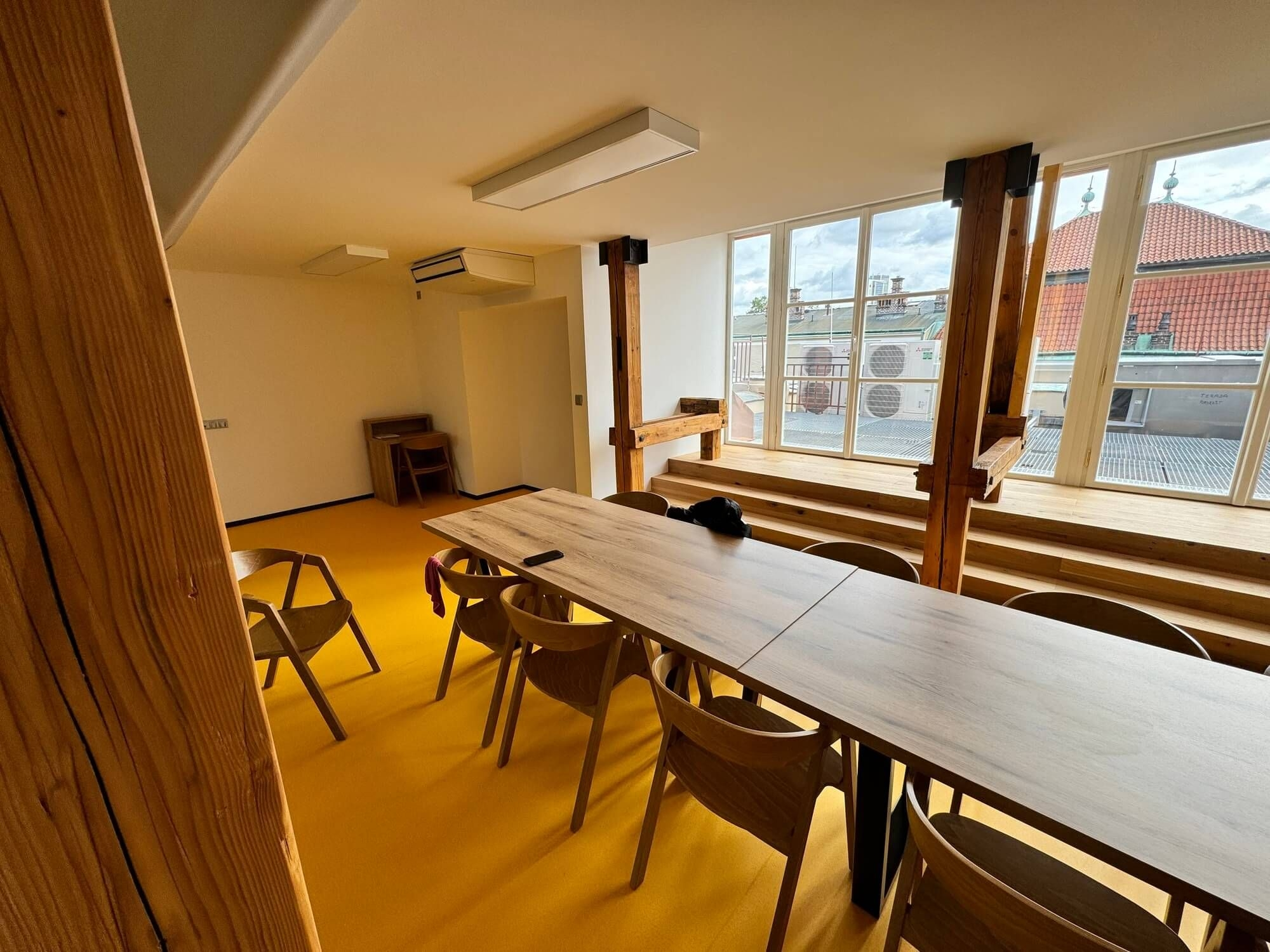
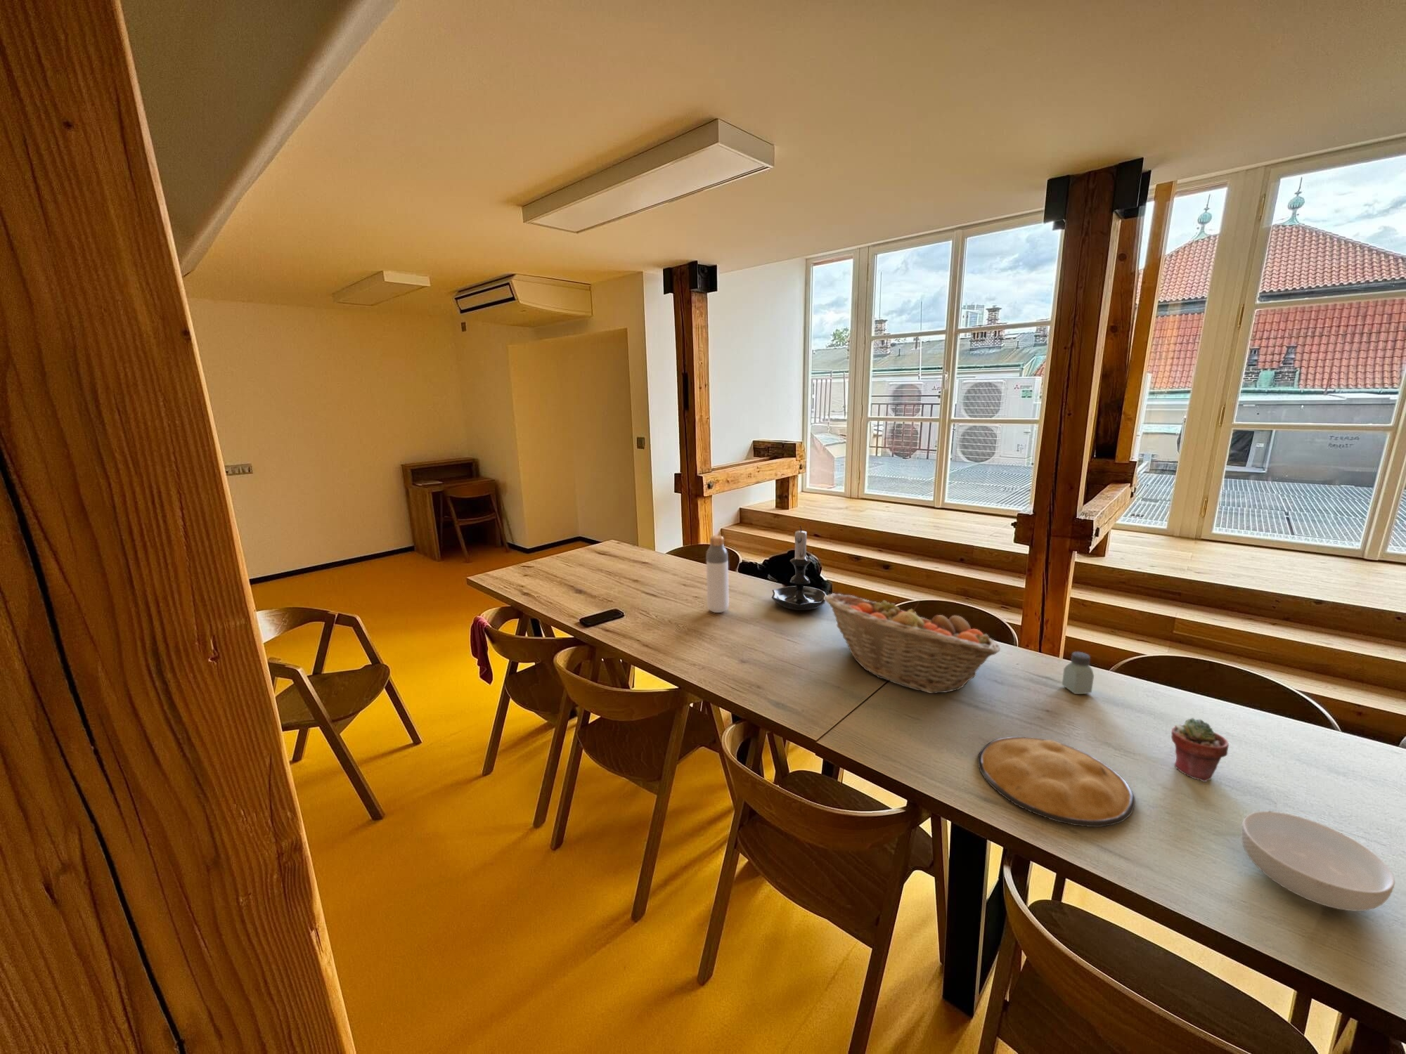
+ candle holder (798, 566)
+ plate (1053, 767)
+ cereal bowl (1309, 865)
+ bottle (717, 574)
+ saltshaker (1078, 672)
+ fruit basket (904, 632)
+ potted succulent (1197, 746)
